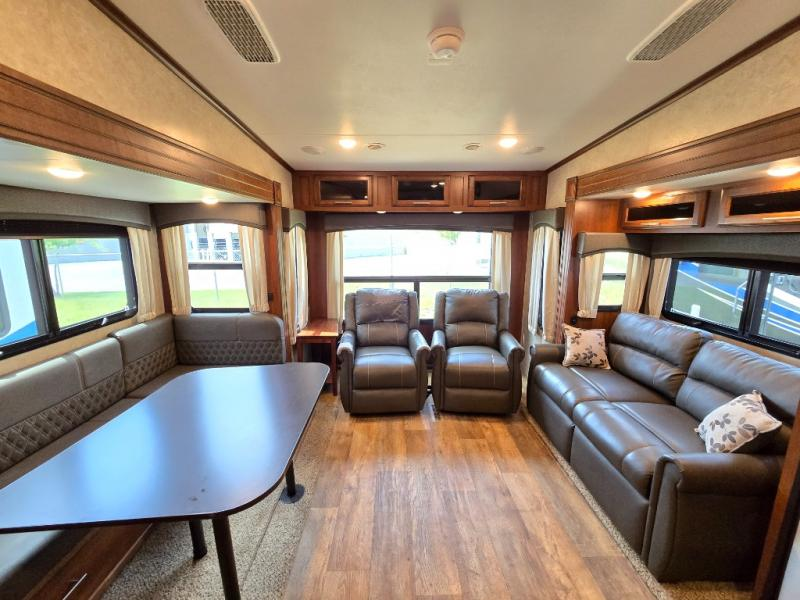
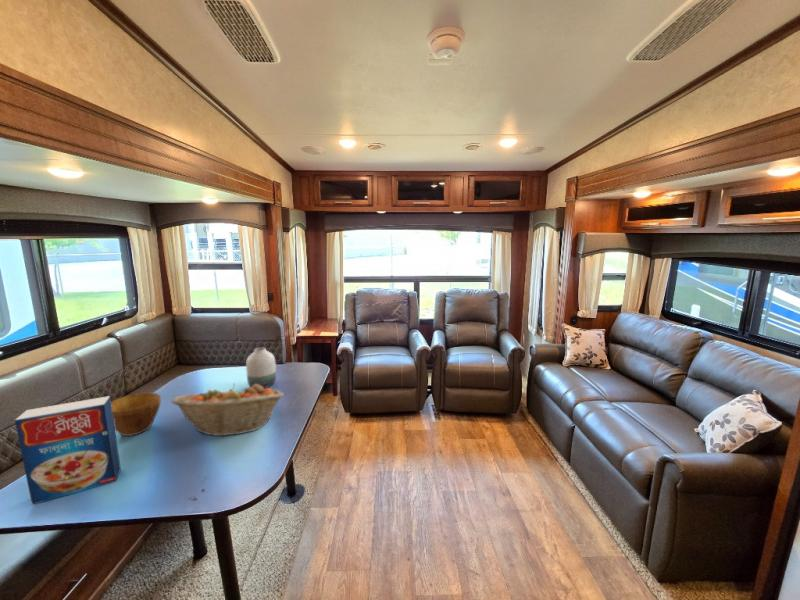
+ vase (261, 367)
+ cereal box (73, 447)
+ bowl (134, 415)
+ fruit basket (230, 403)
